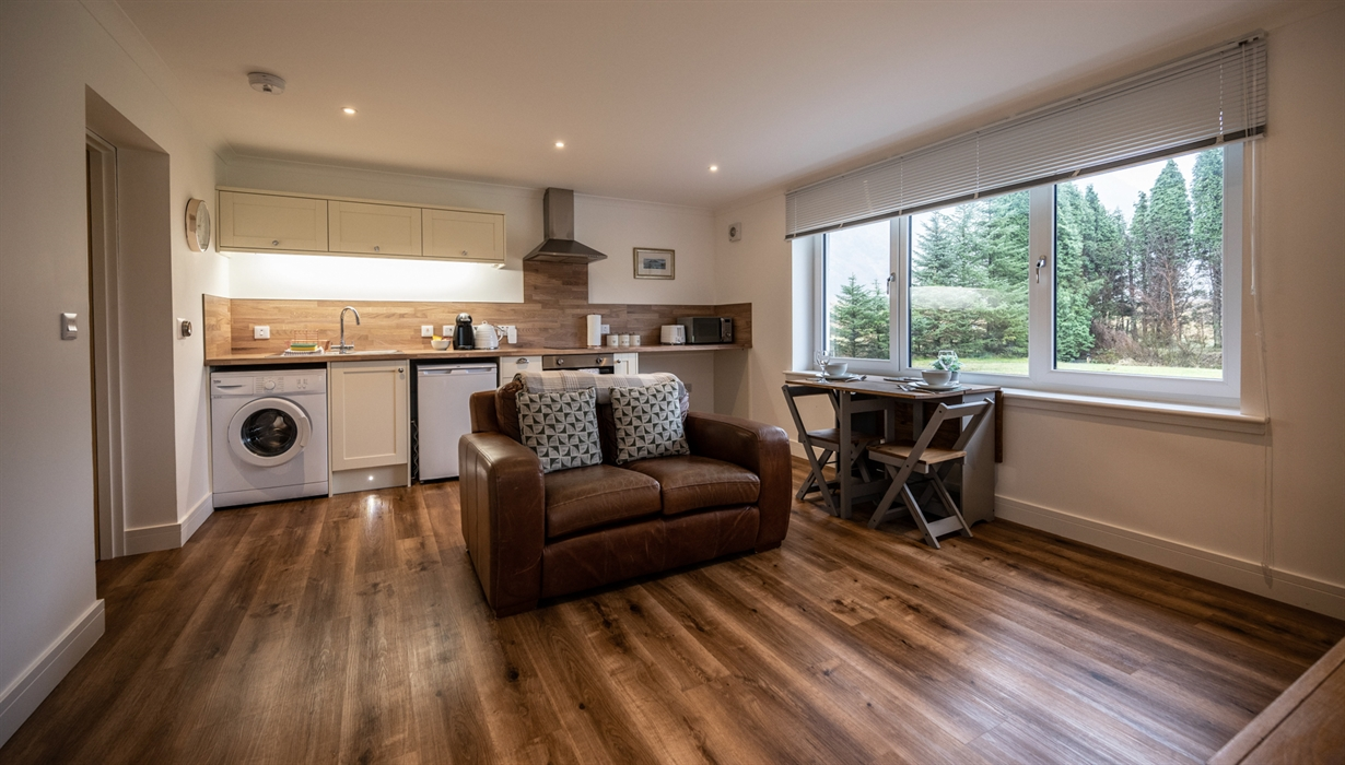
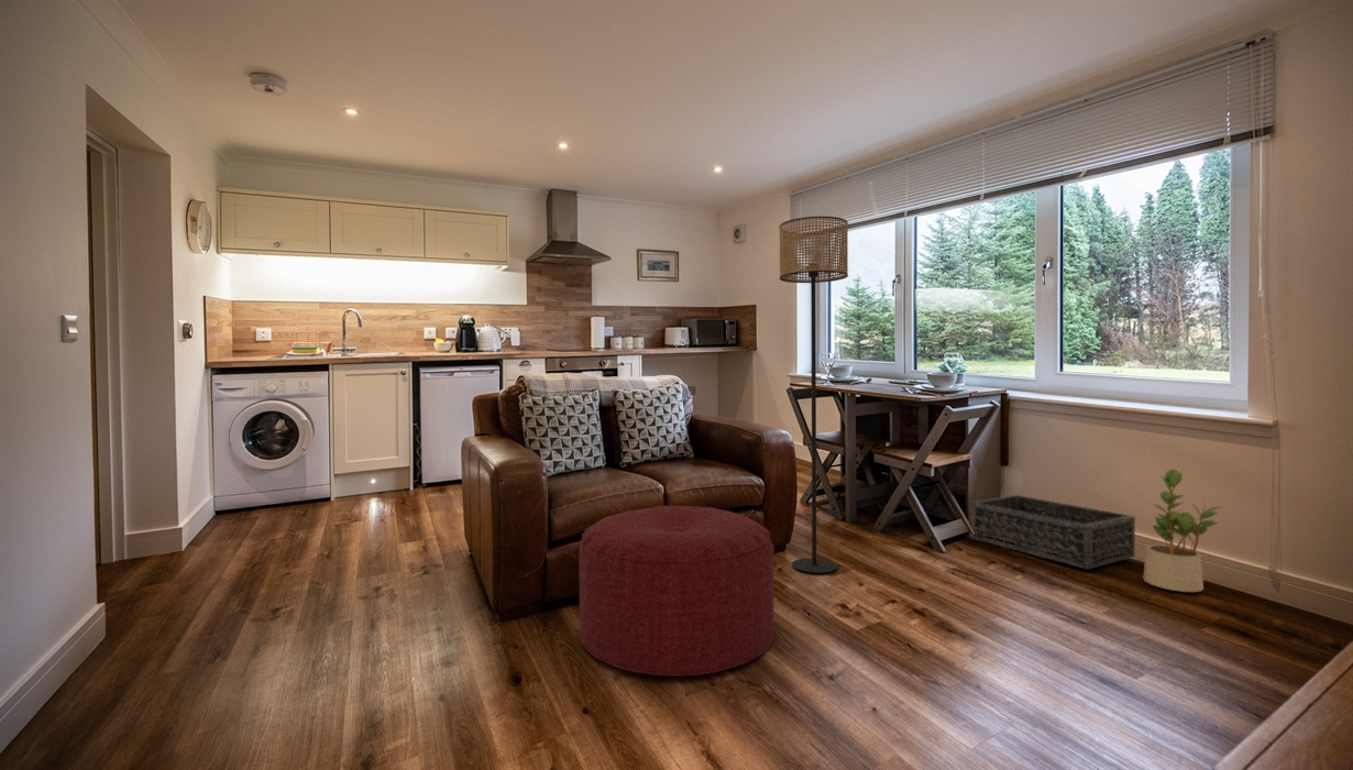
+ basket (1047, 527)
+ potted plant (1180, 527)
+ ottoman (675, 574)
+ floor lamp (813, 396)
